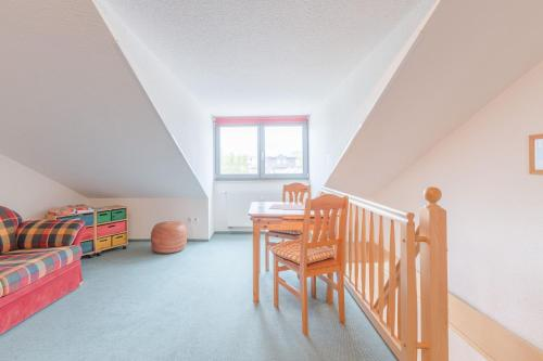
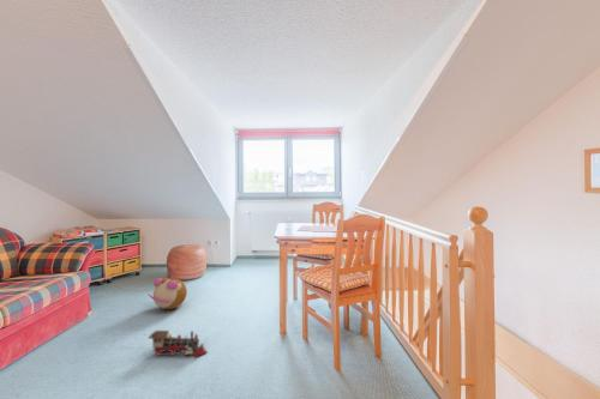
+ plush toy (169, 292)
+ toy train (179, 341)
